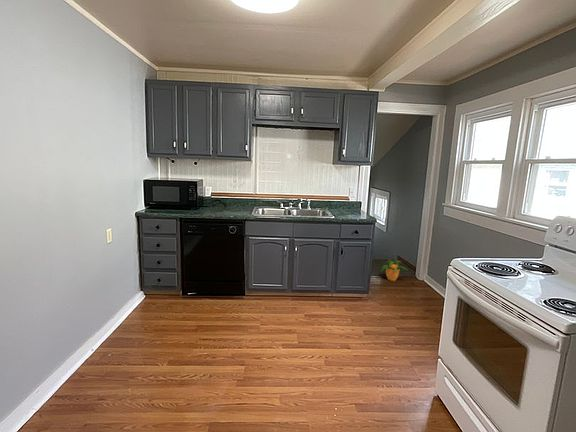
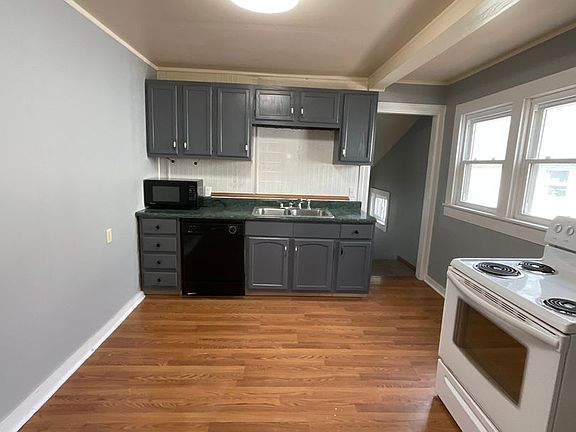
- potted plant (394, 269)
